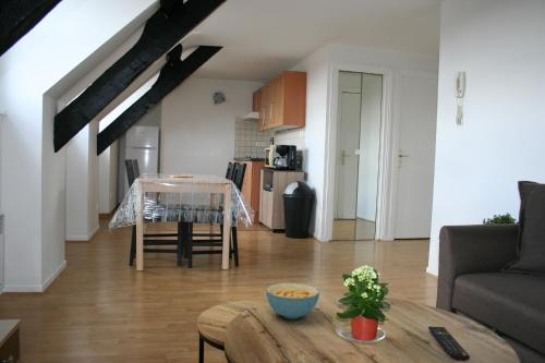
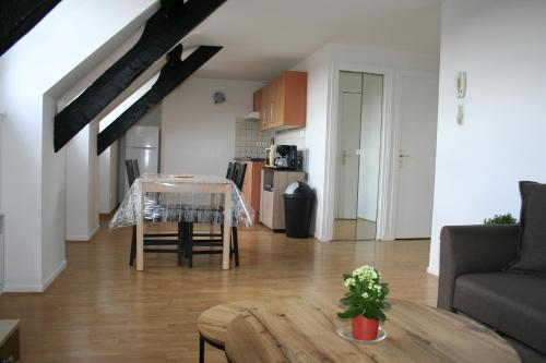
- cereal bowl (291, 303)
- remote control (447, 342)
